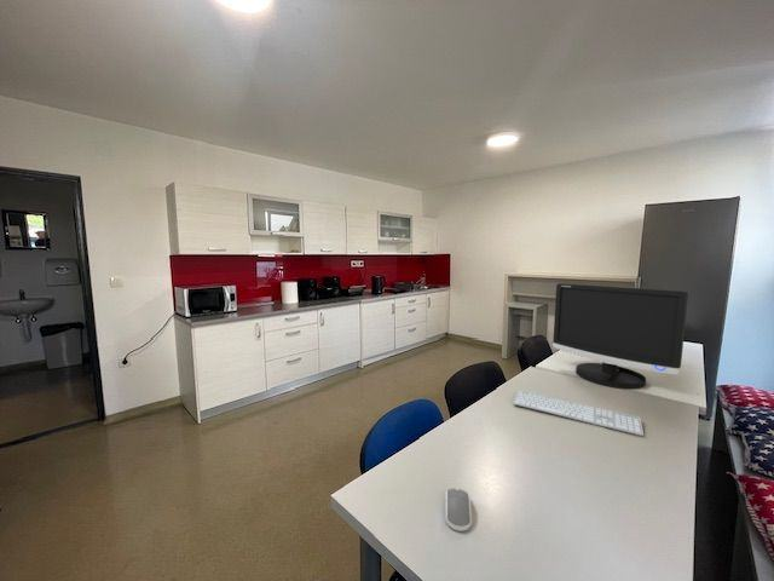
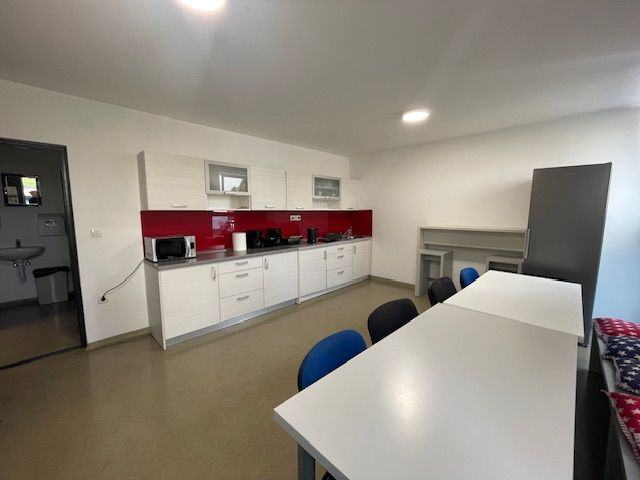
- keyboard (572, 410)
- computer mouse (457, 504)
- monitor (612, 332)
